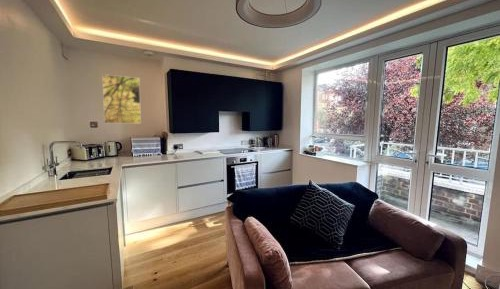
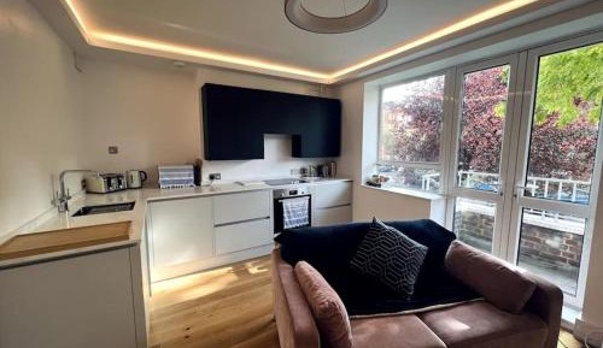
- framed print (122, 100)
